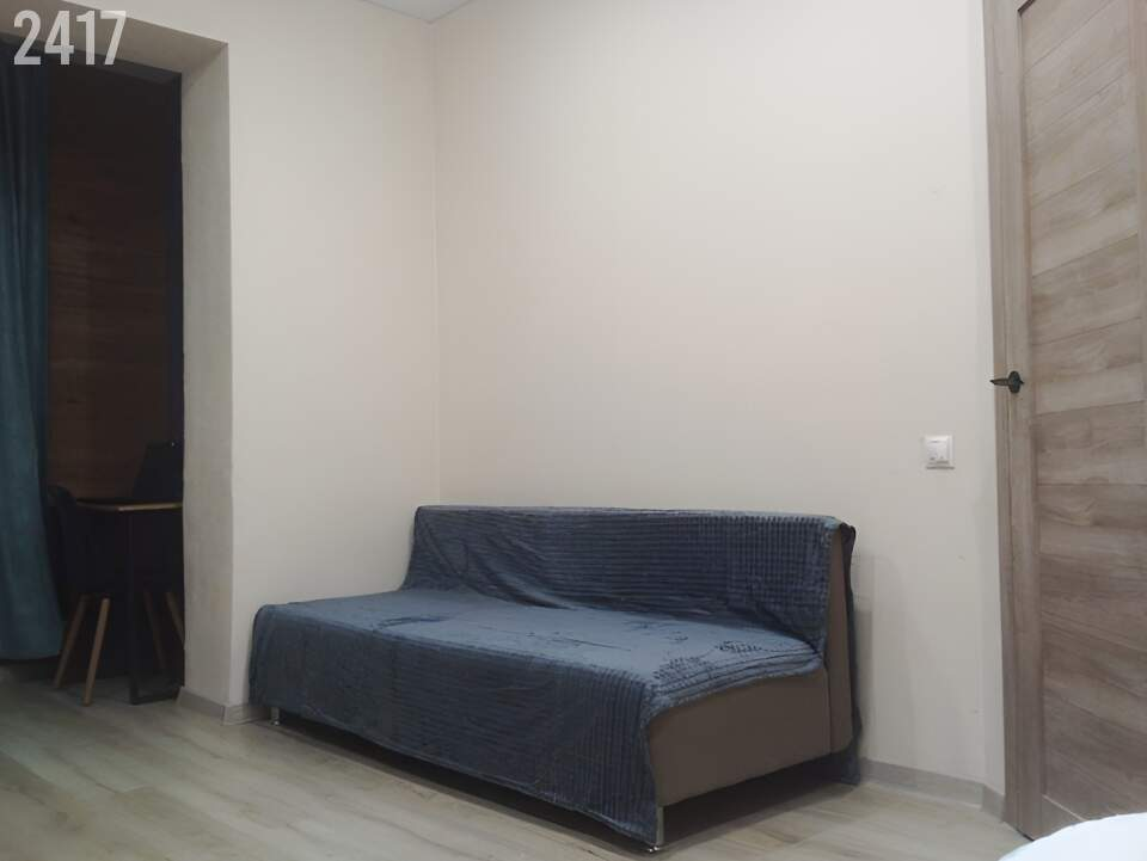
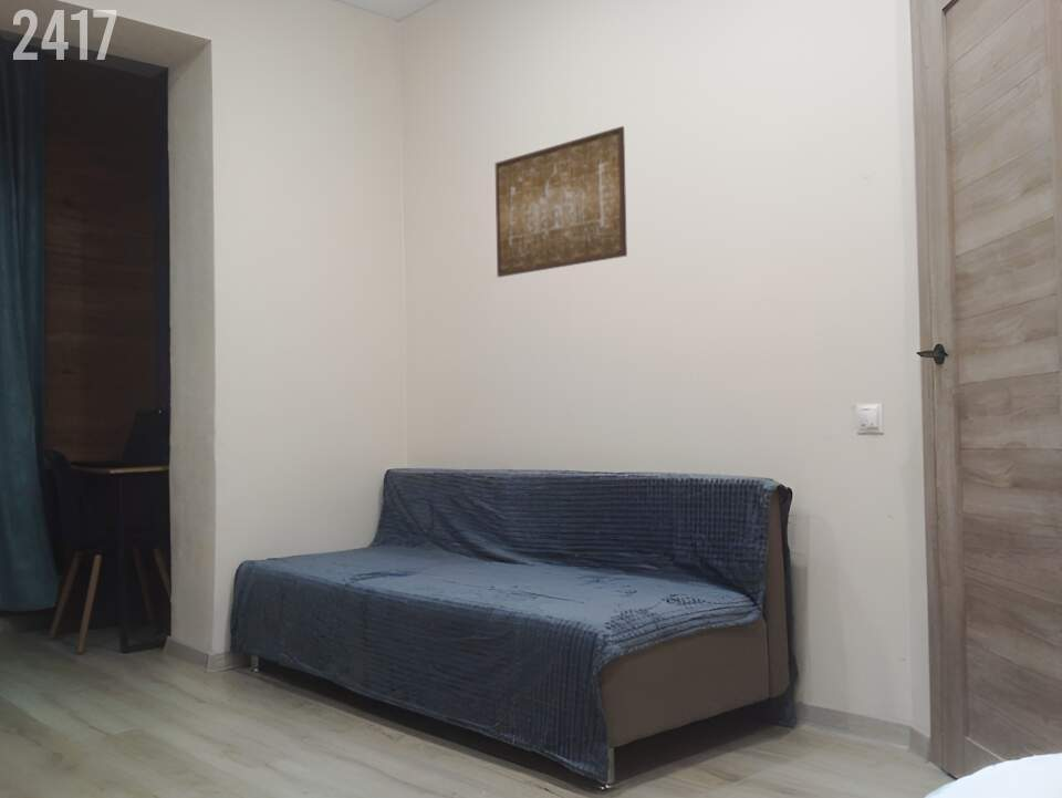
+ wall art (556, 206)
